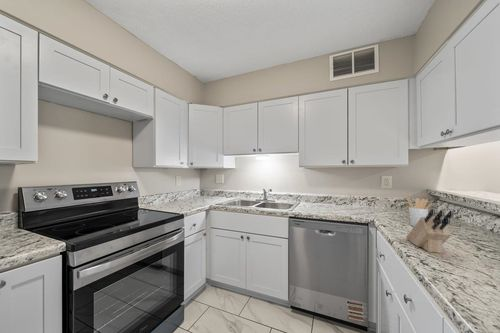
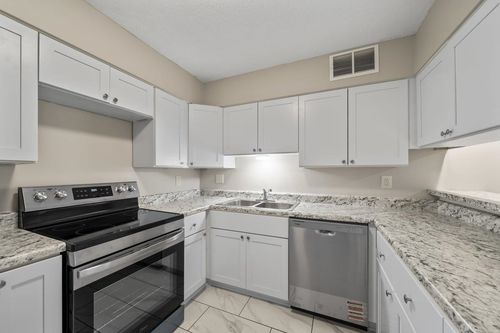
- utensil holder (419, 211)
- knife block (428, 226)
